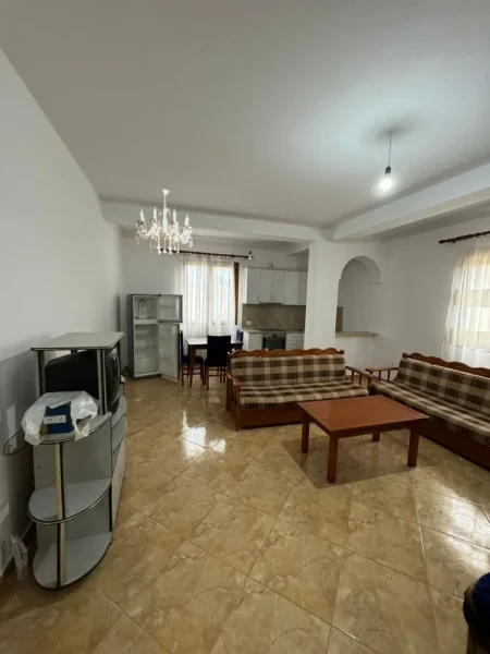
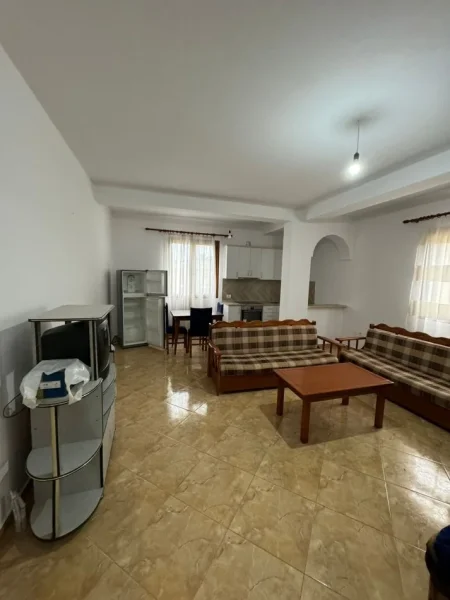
- chandelier (164, 222)
